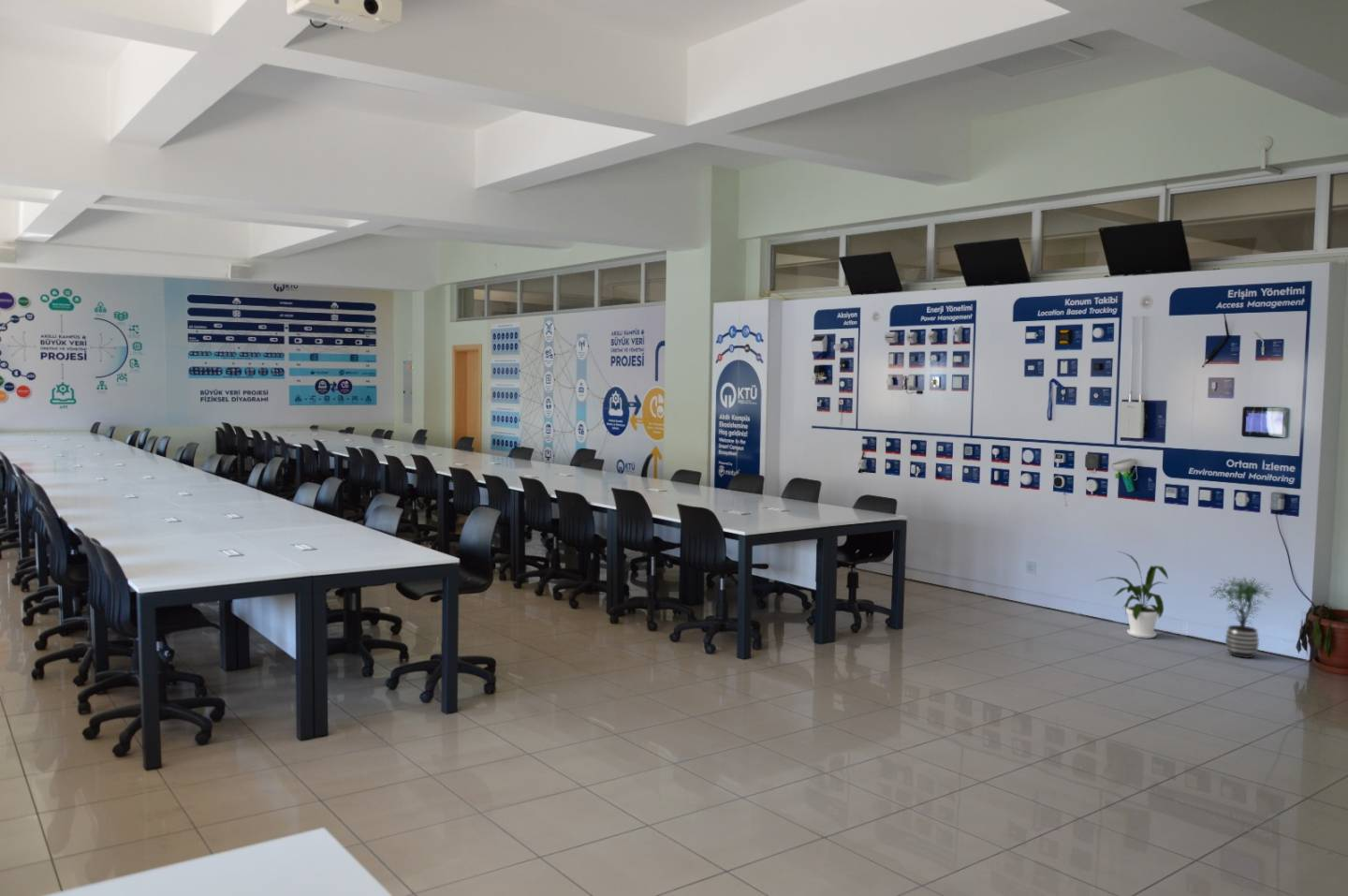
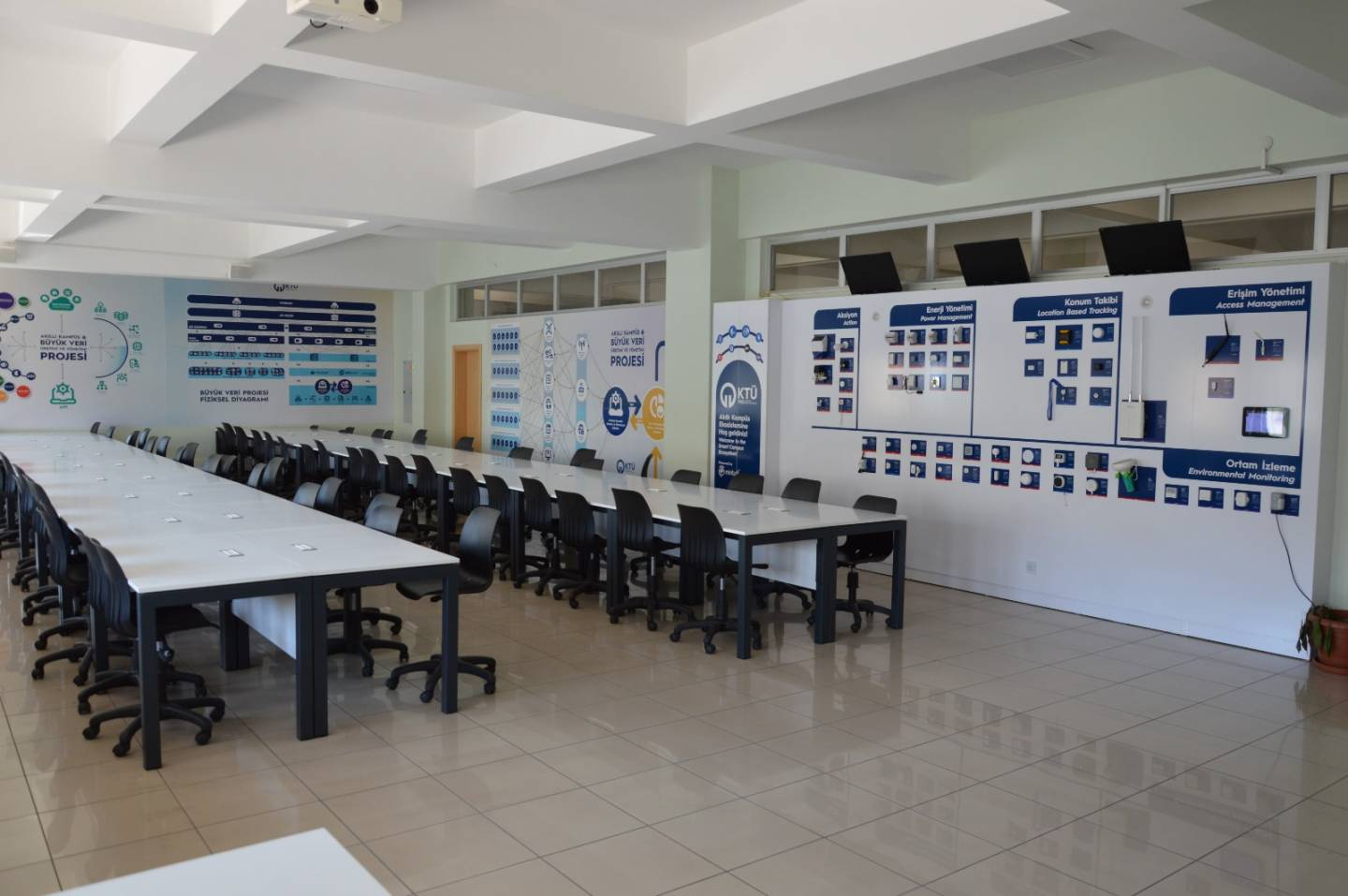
- house plant (1140, 595)
- potted plant (1240, 616)
